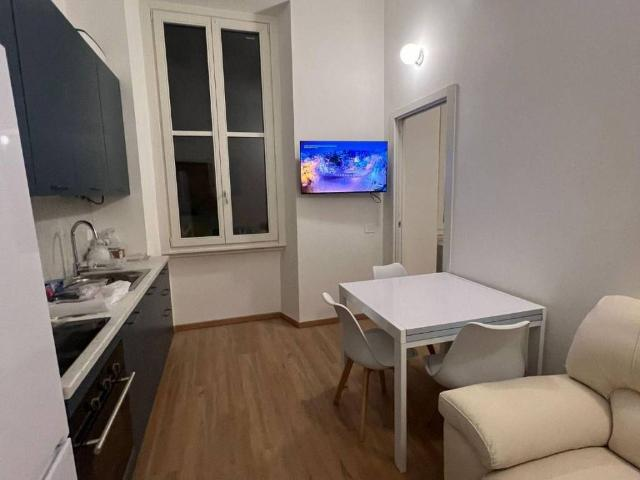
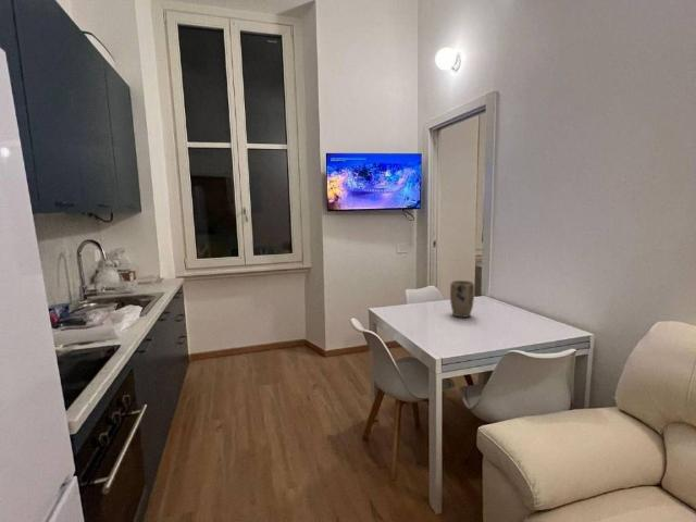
+ plant pot (461, 298)
